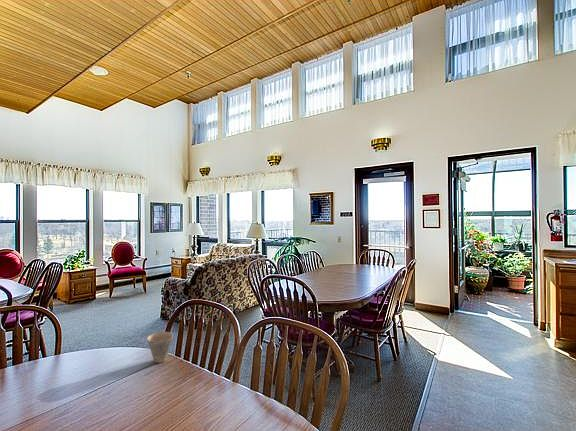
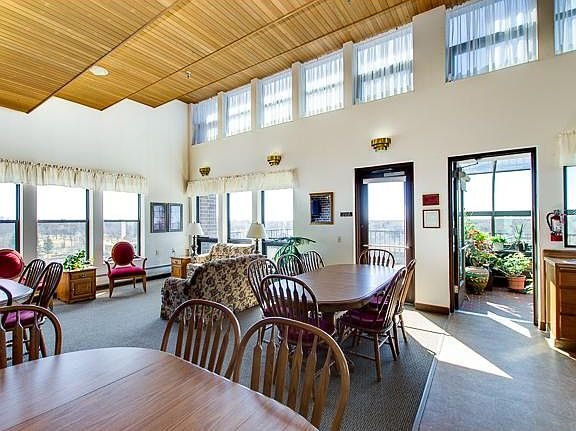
- cup (160, 348)
